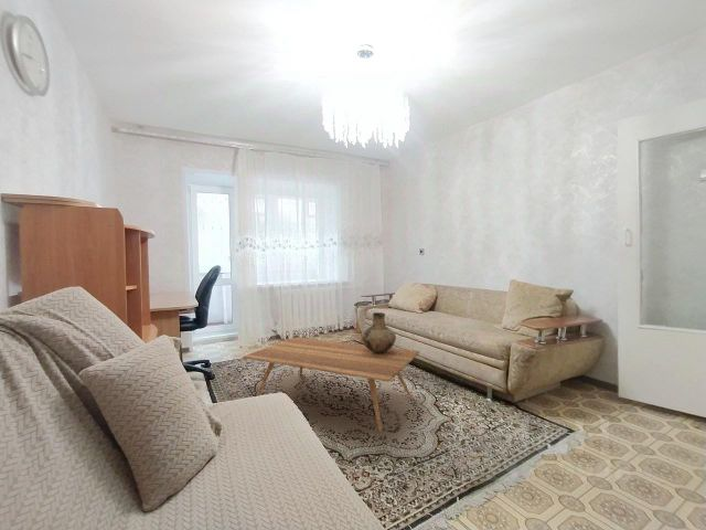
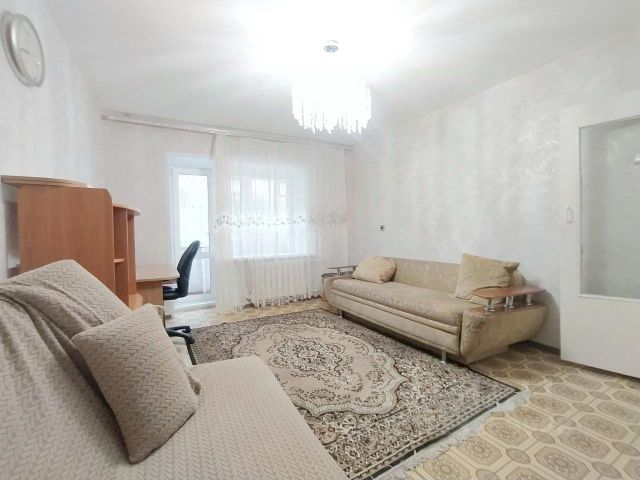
- vase (378, 332)
- coffee table (332, 372)
